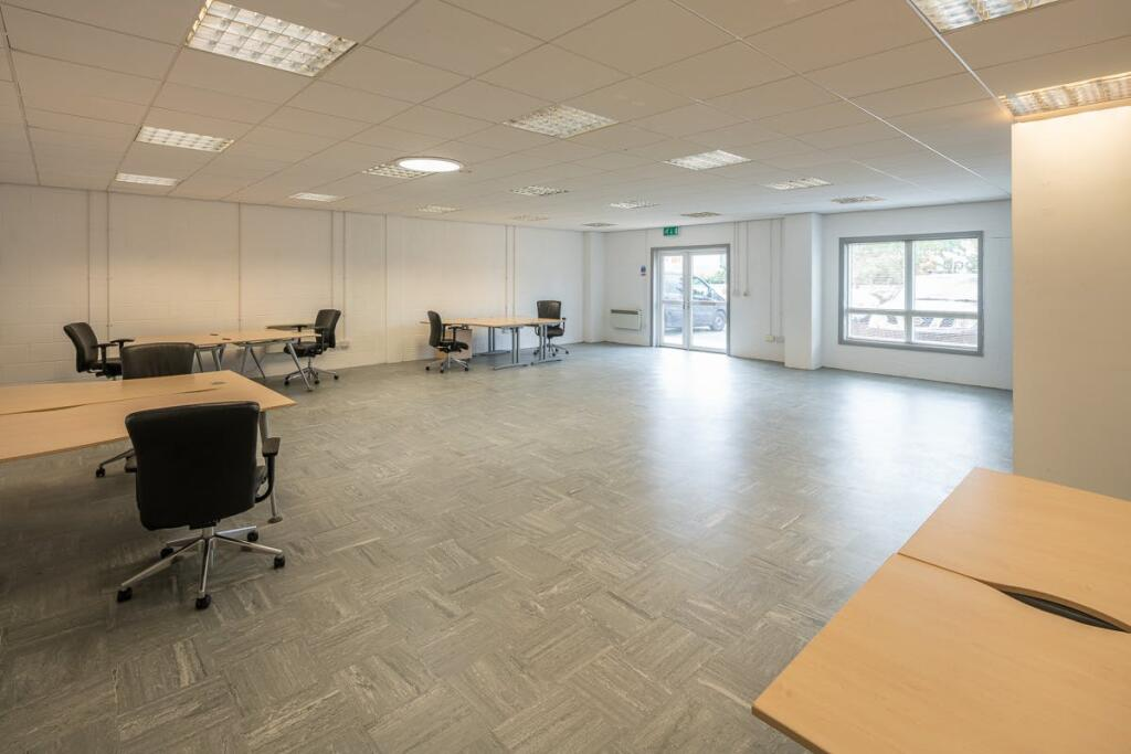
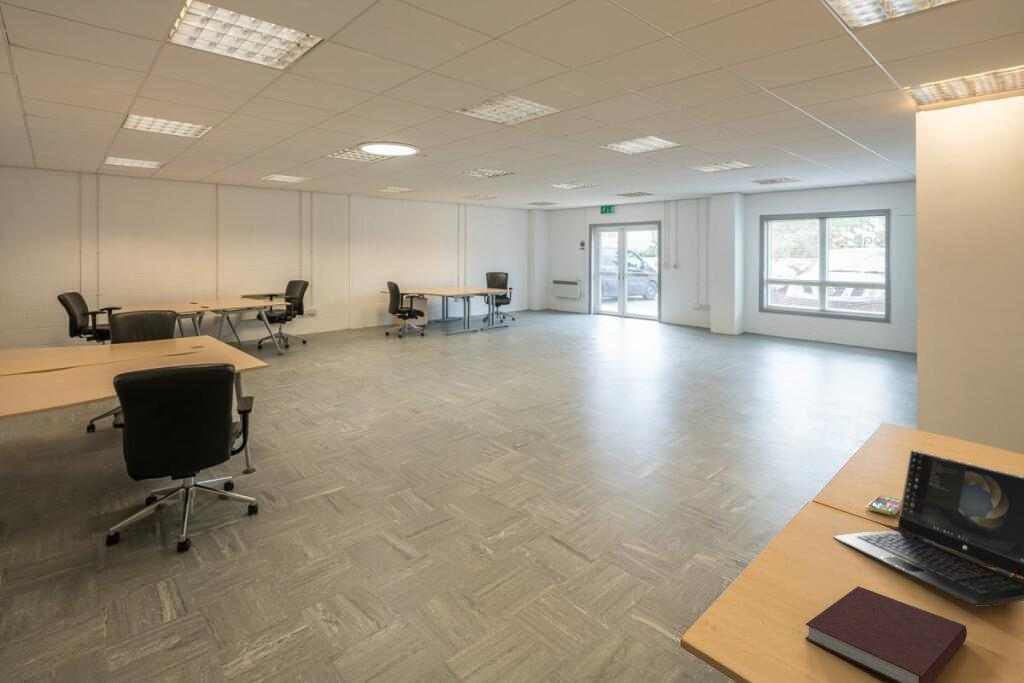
+ notebook (885, 632)
+ laptop (937, 518)
+ smartphone (886, 505)
